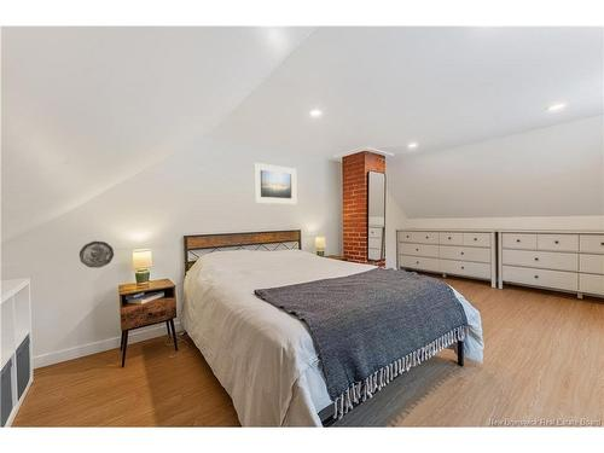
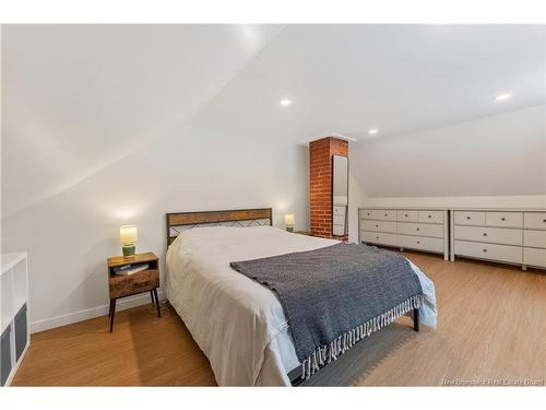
- decorative plate (97, 254)
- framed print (275, 185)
